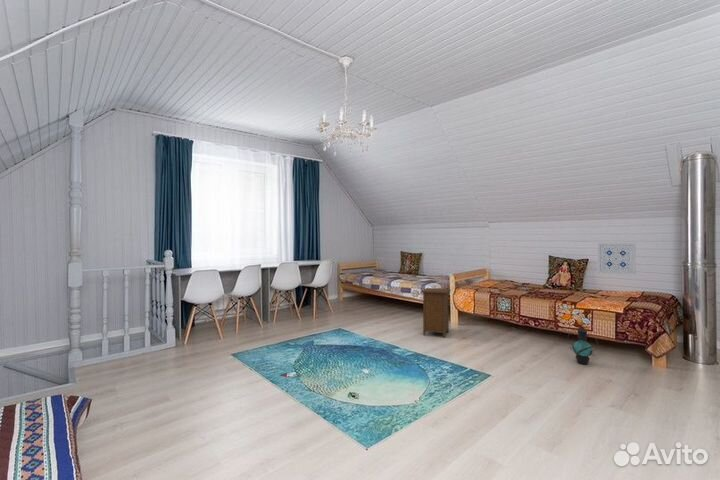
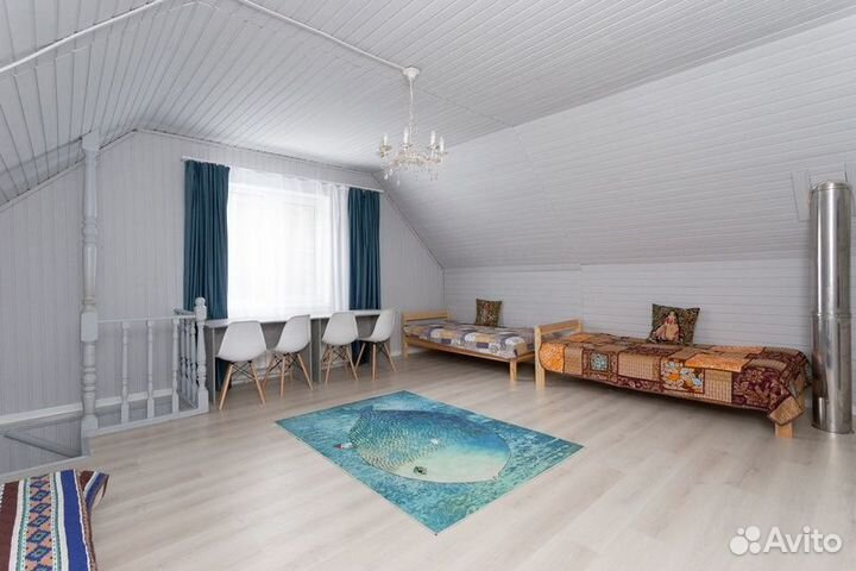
- wall art (616, 258)
- lantern (582, 343)
- nightstand (437, 310)
